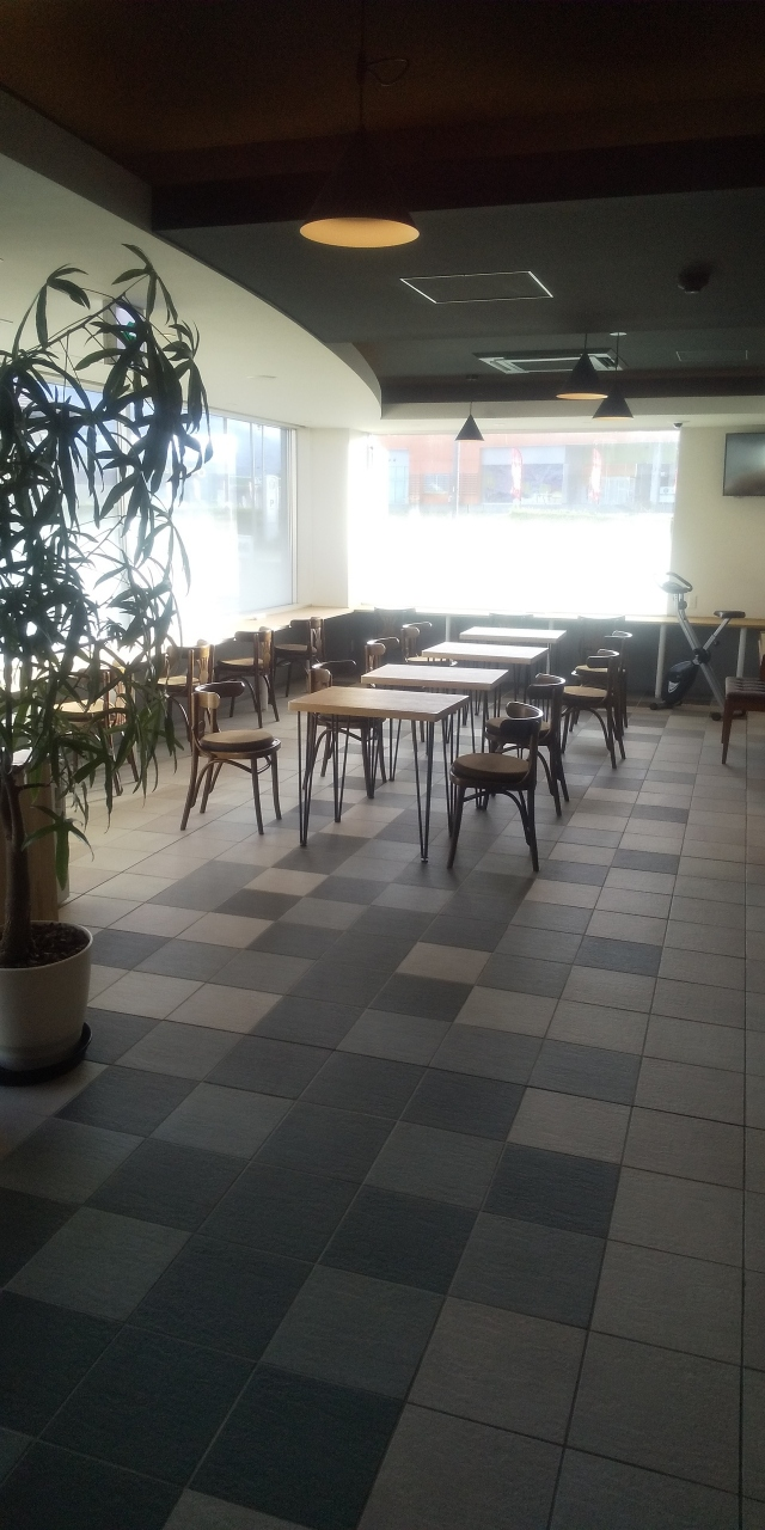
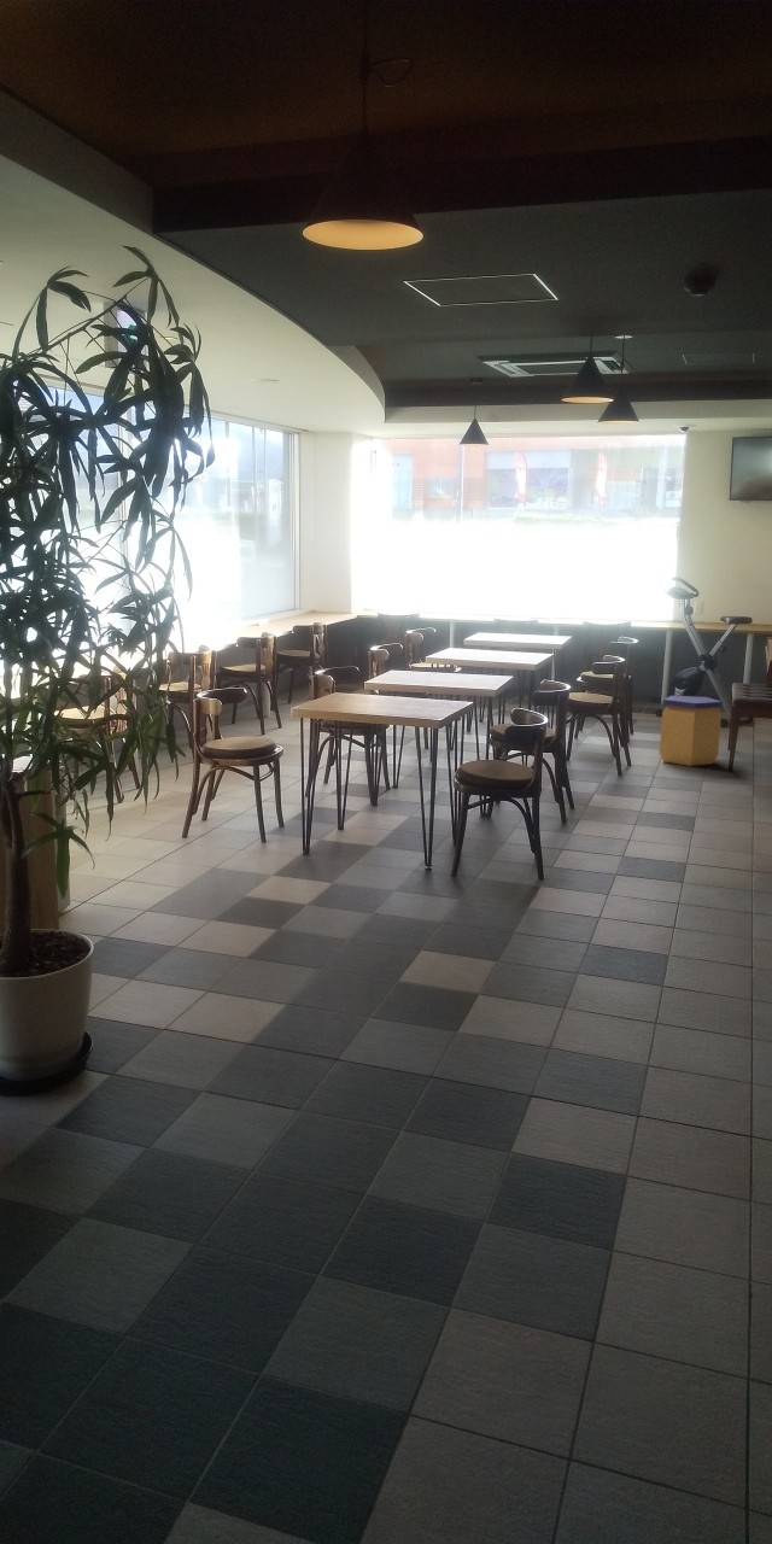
+ trash can (691, 730)
